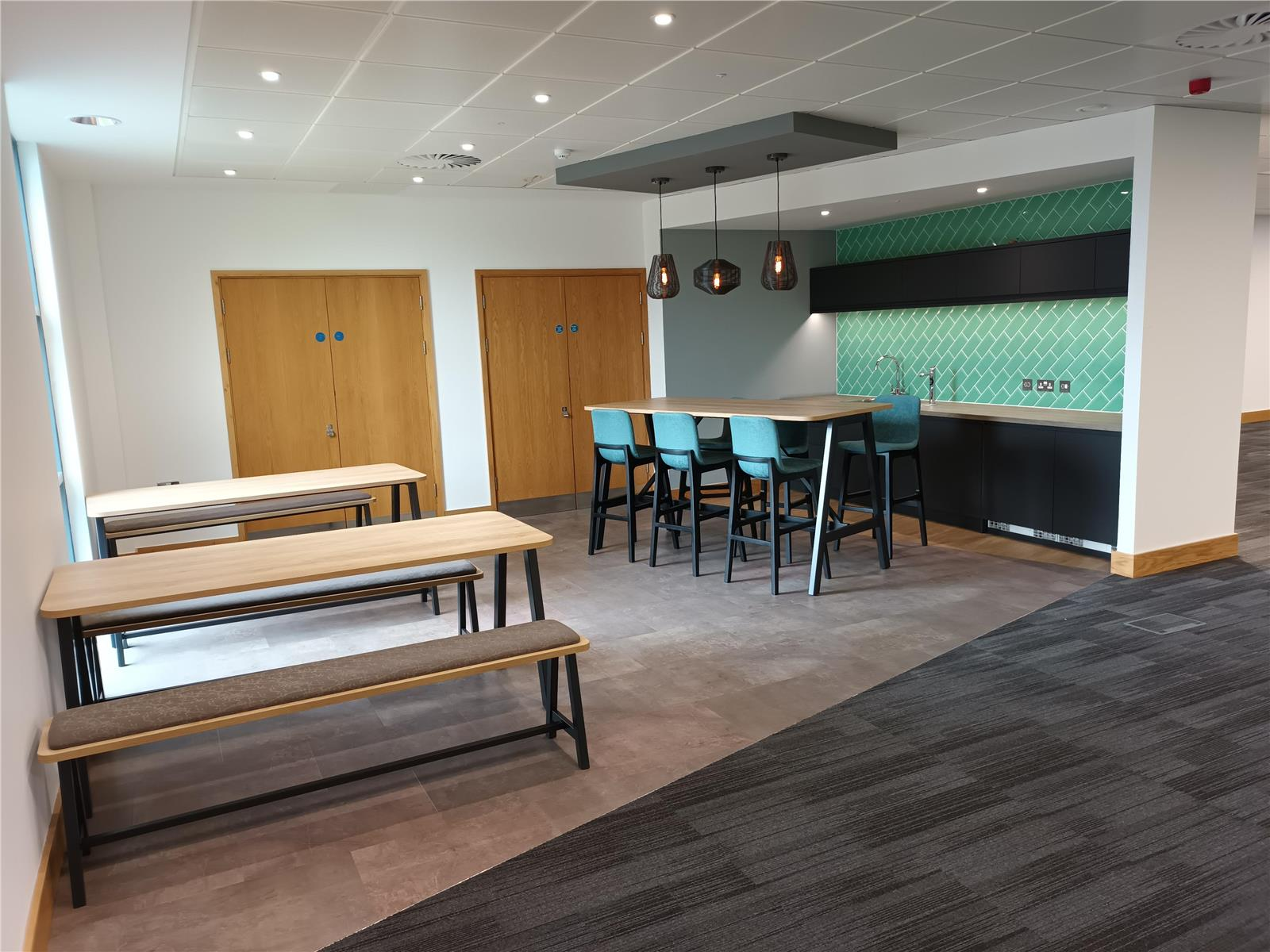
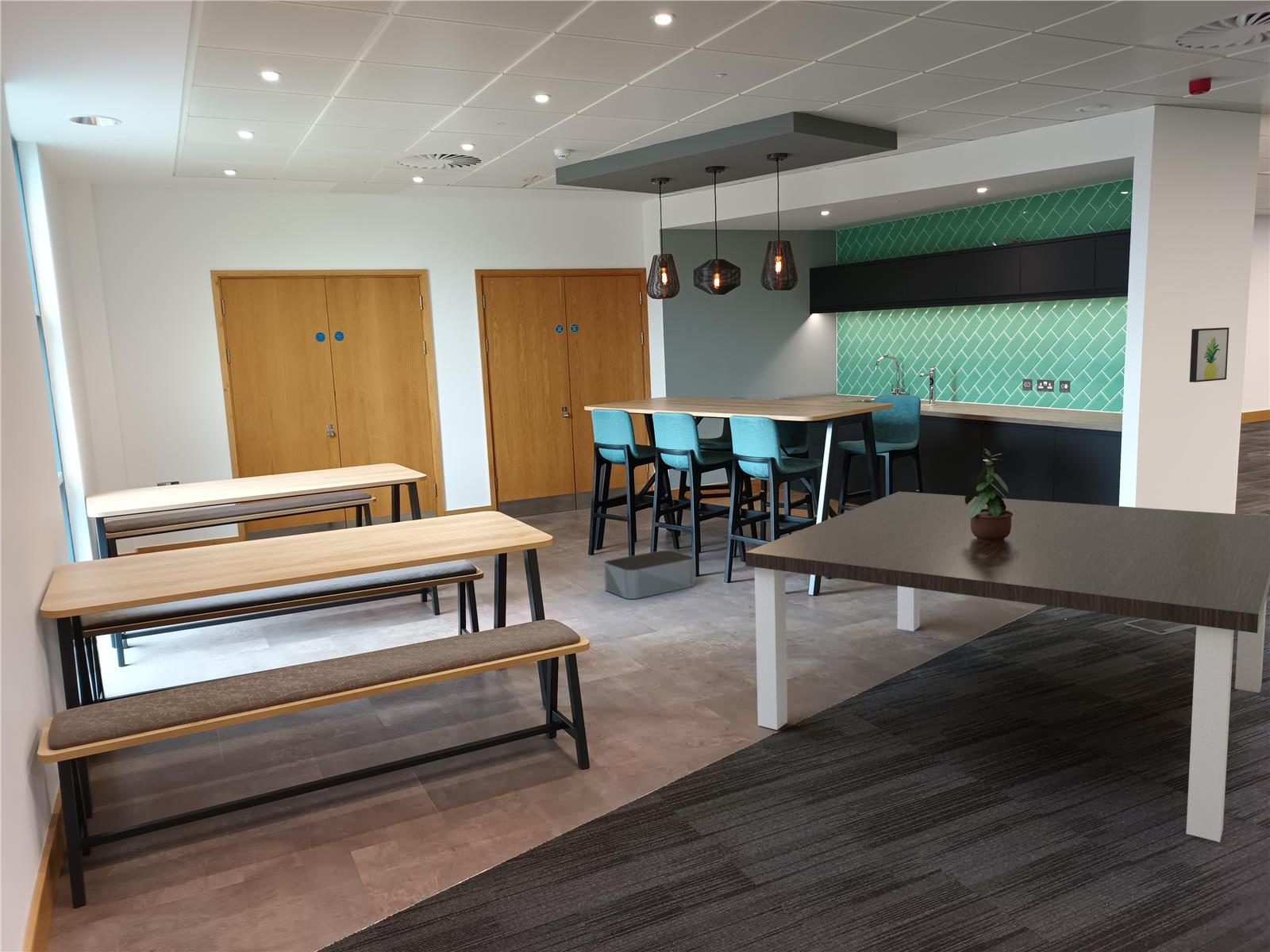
+ potted plant (989, 493)
+ dining table (1024, 602)
+ storage bin (649, 574)
+ wall art (1209, 355)
